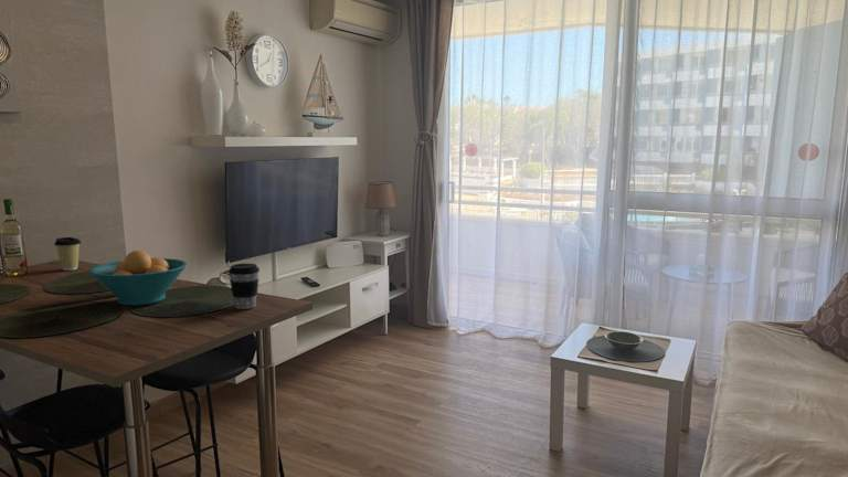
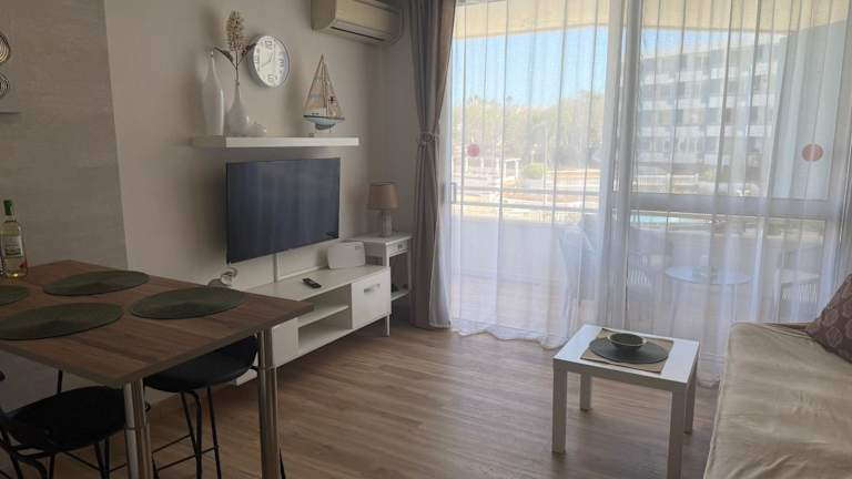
- coffee cup (68, 253)
- fruit bowl (139, 275)
- coffee cup (244, 286)
